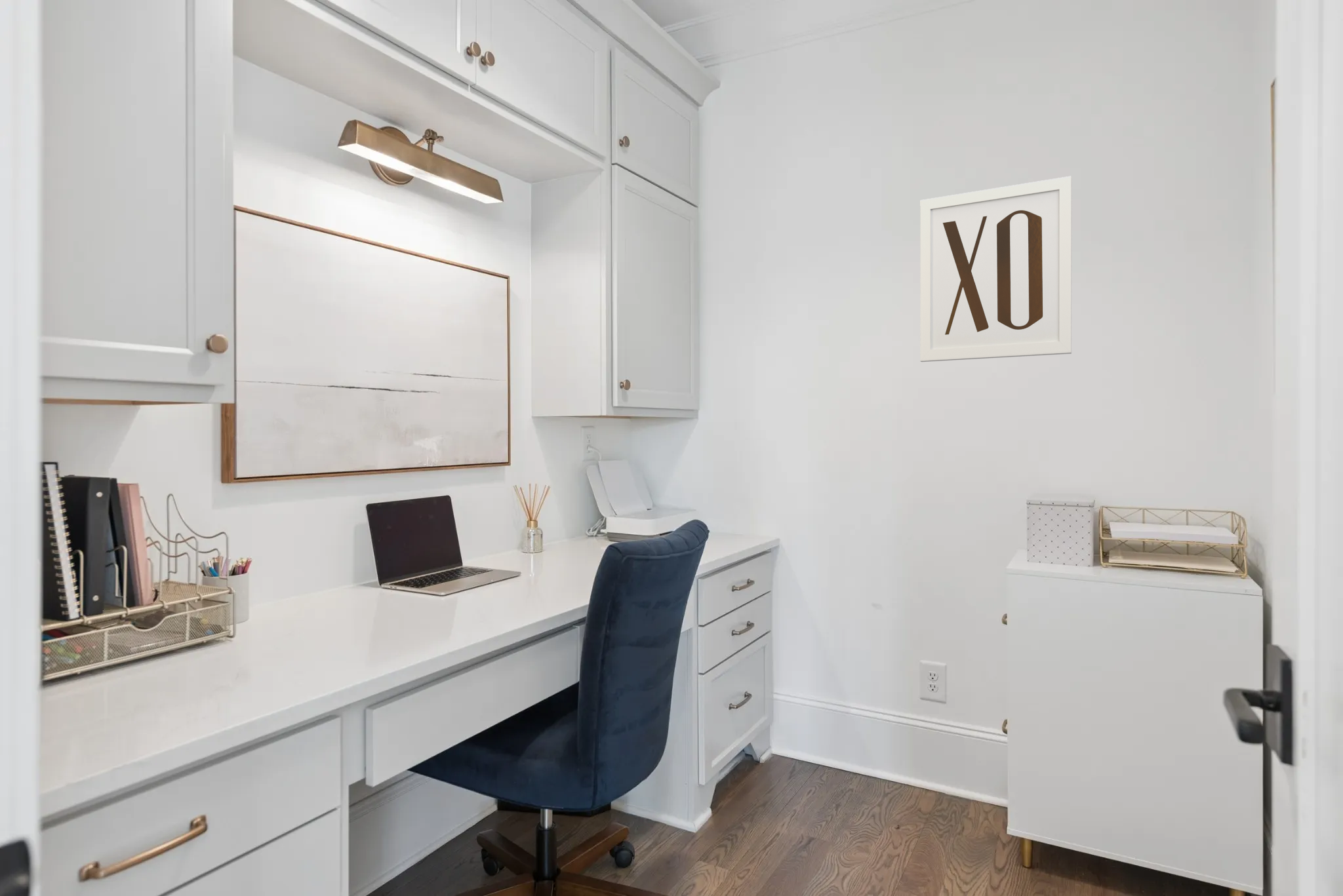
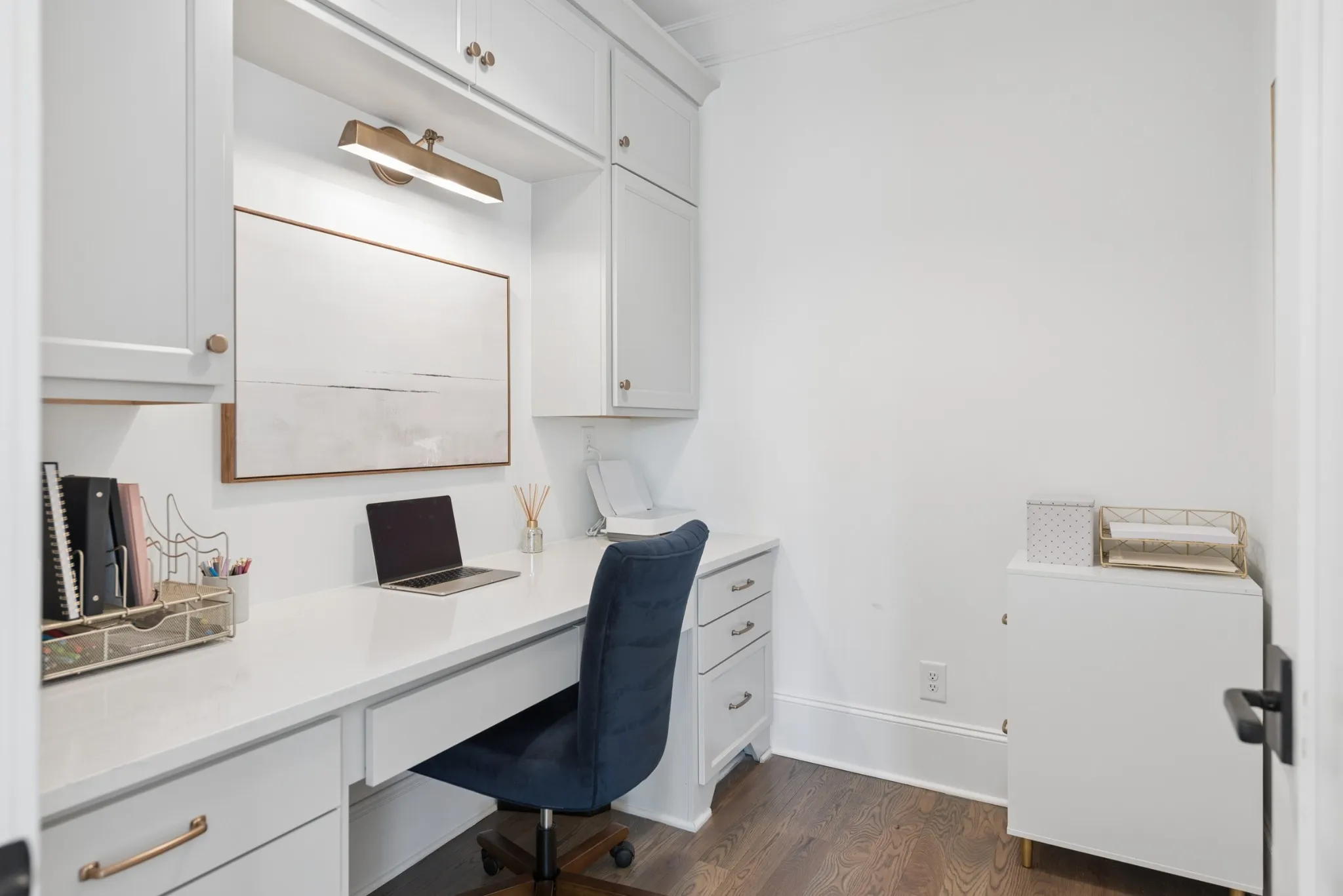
- wall art (992, 273)
